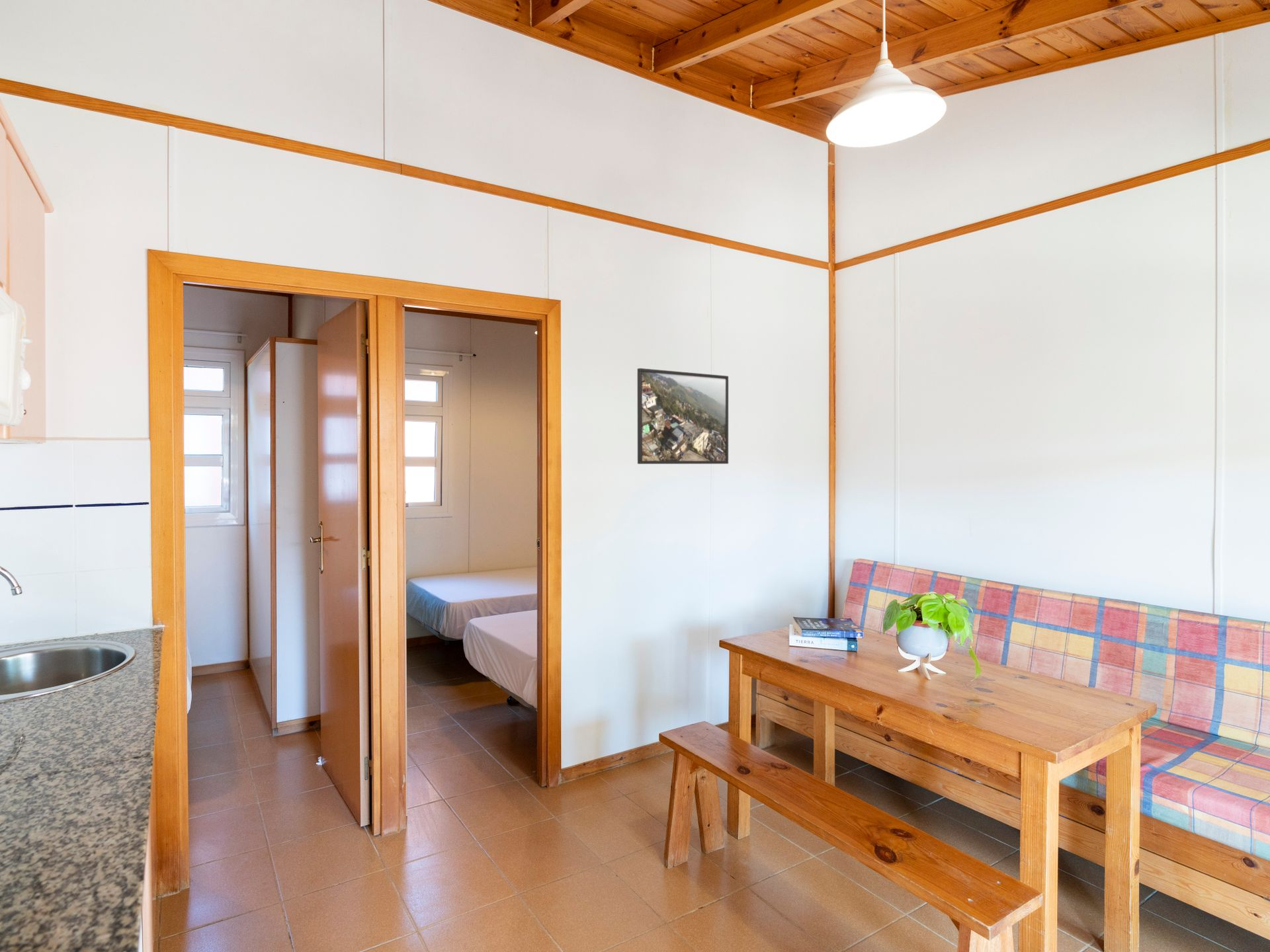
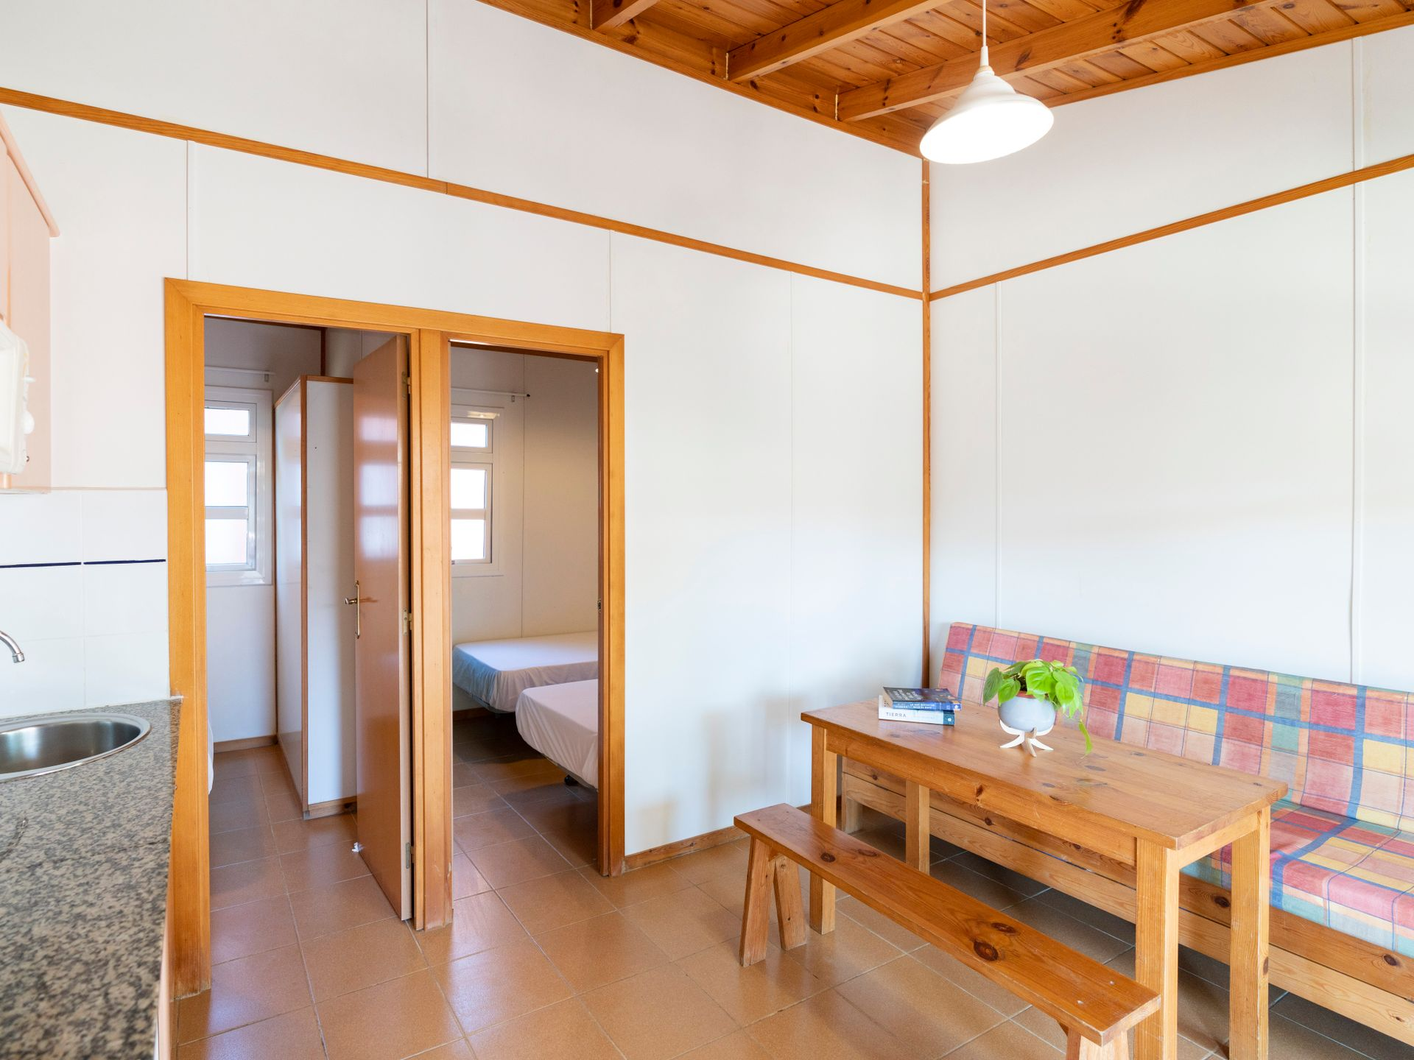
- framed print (685, 418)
